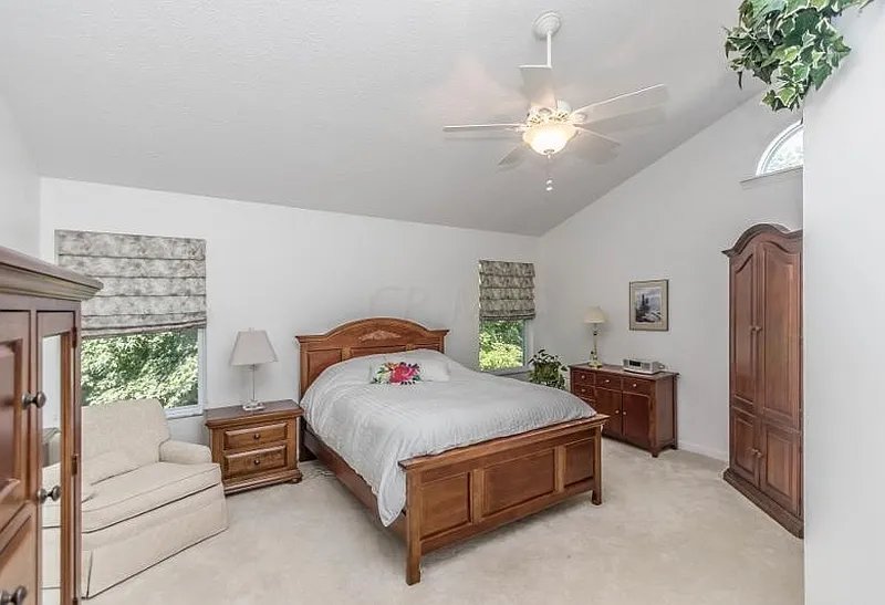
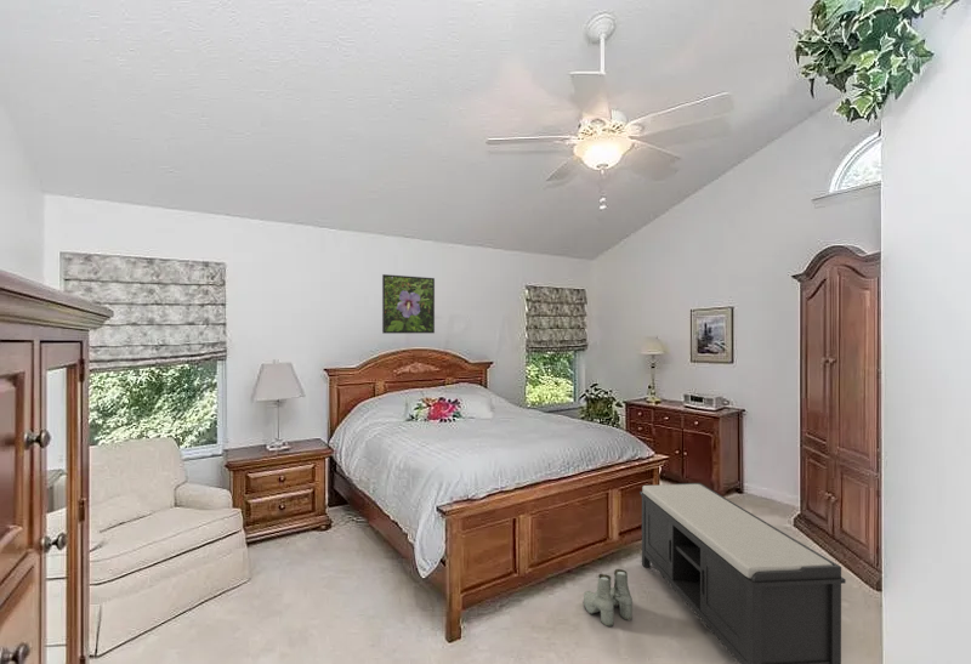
+ bench (720, 564)
+ boots (607, 590)
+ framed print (409, 305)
